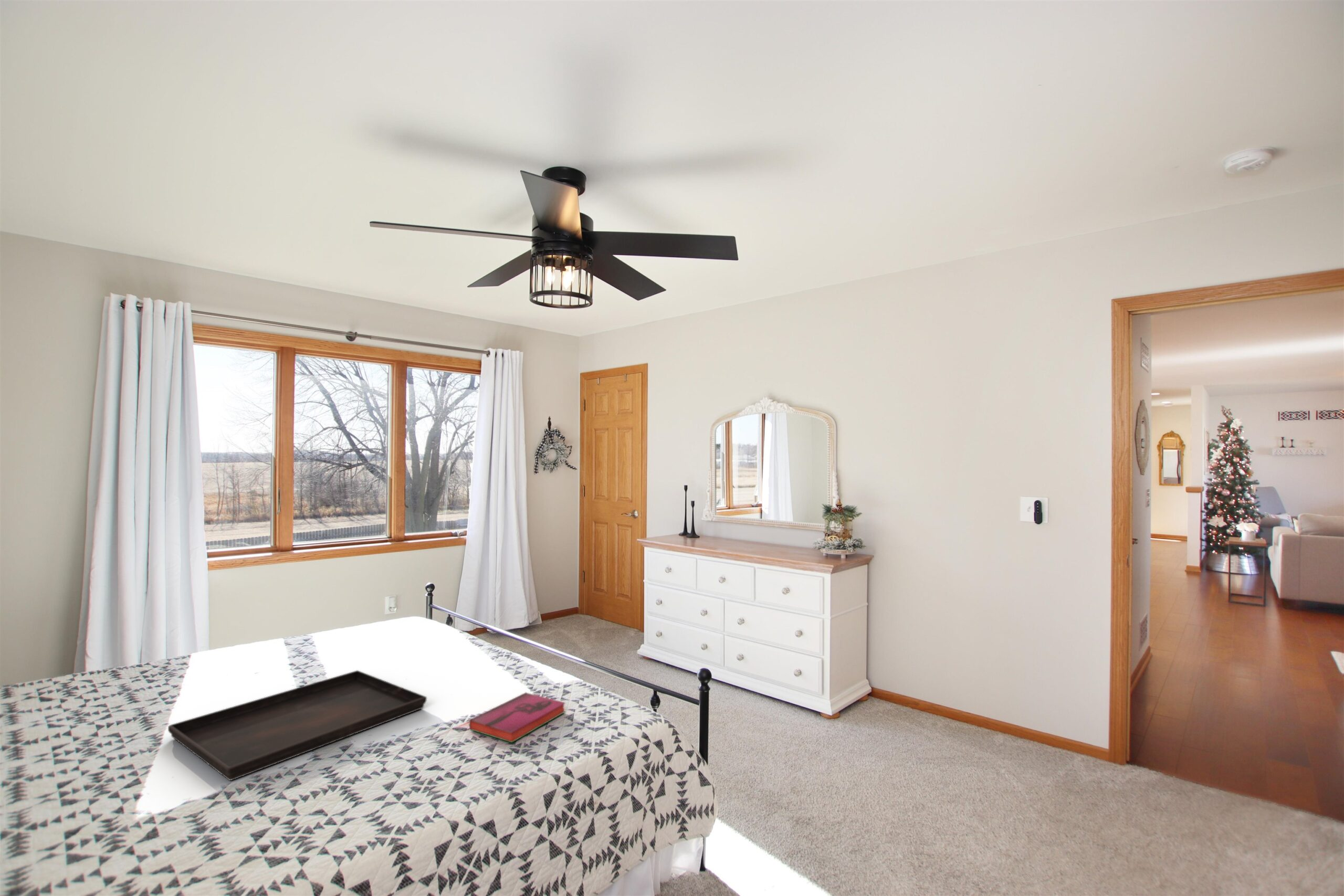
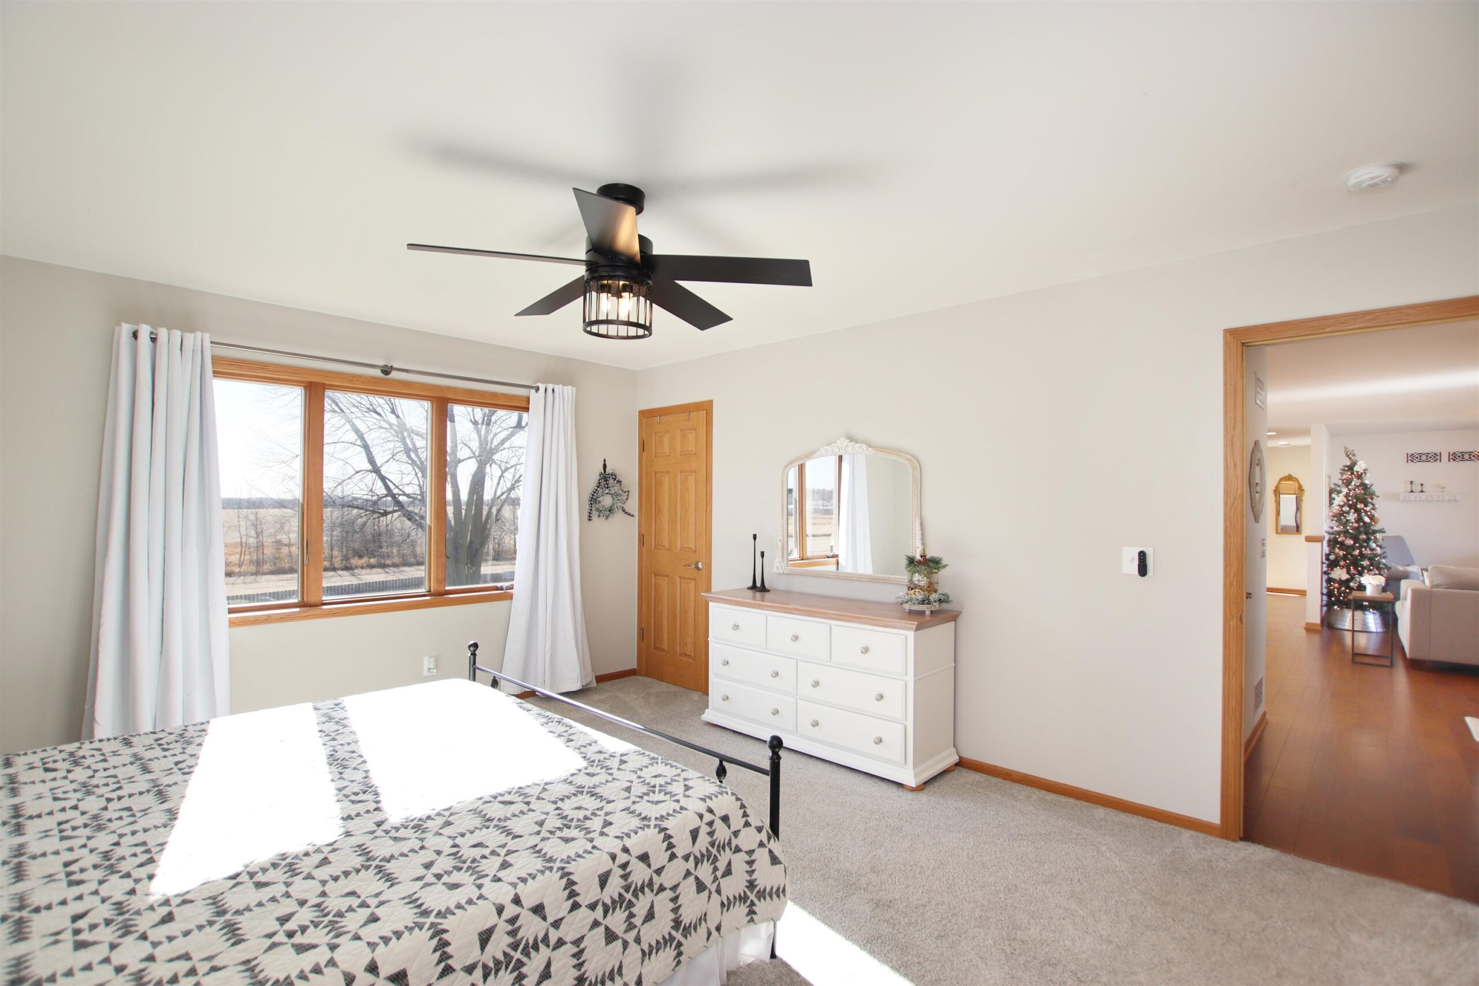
- serving tray (304, 716)
- hardback book (519, 715)
